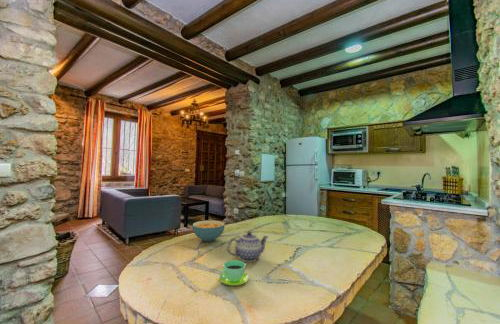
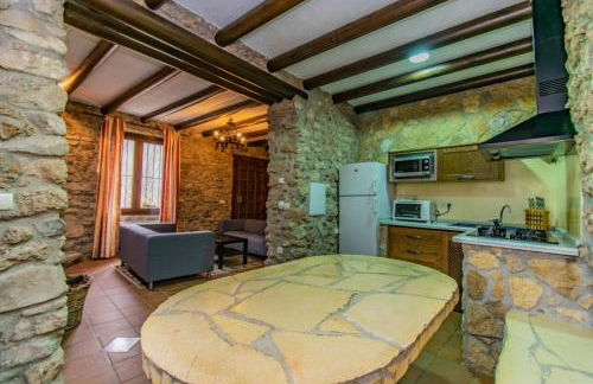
- teapot (248, 245)
- cereal bowl (208, 231)
- cup (233, 272)
